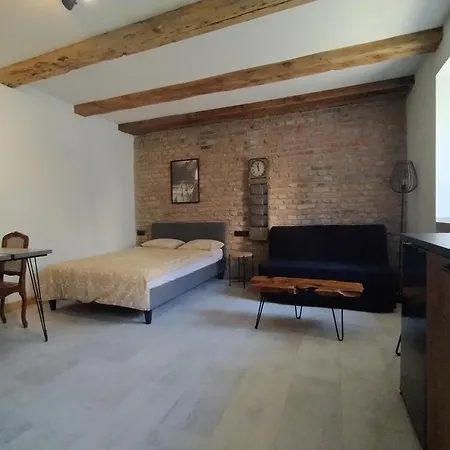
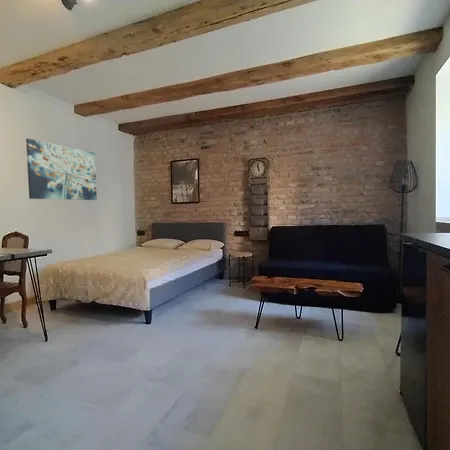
+ wall art (65, 173)
